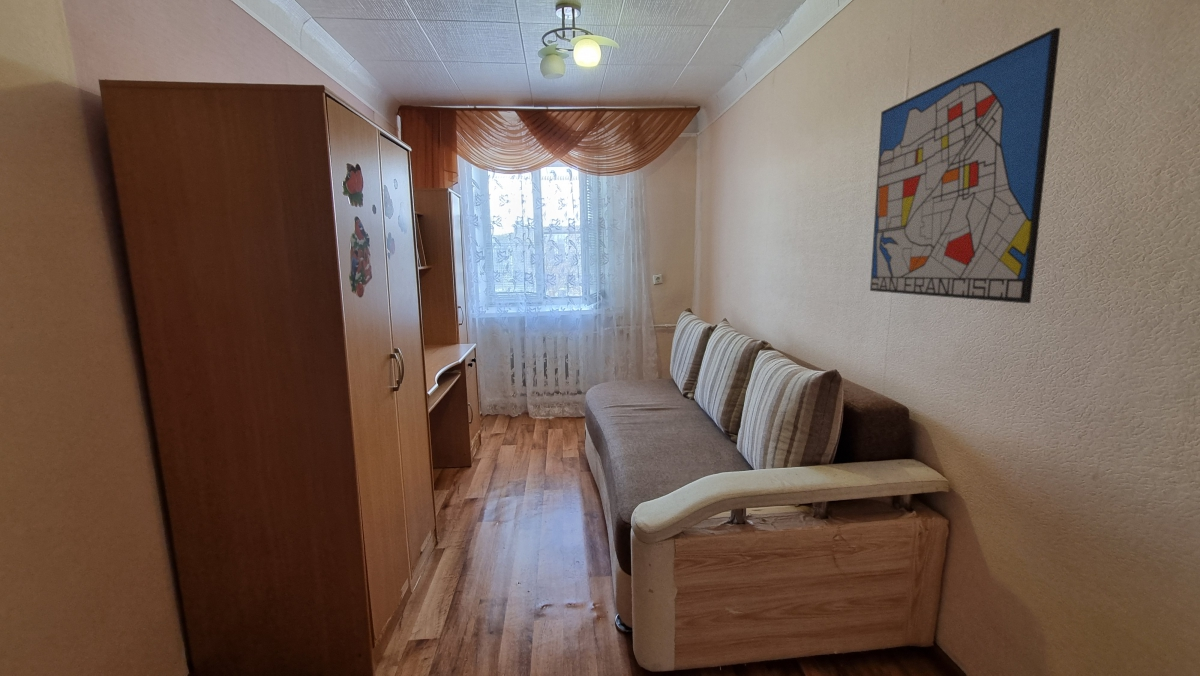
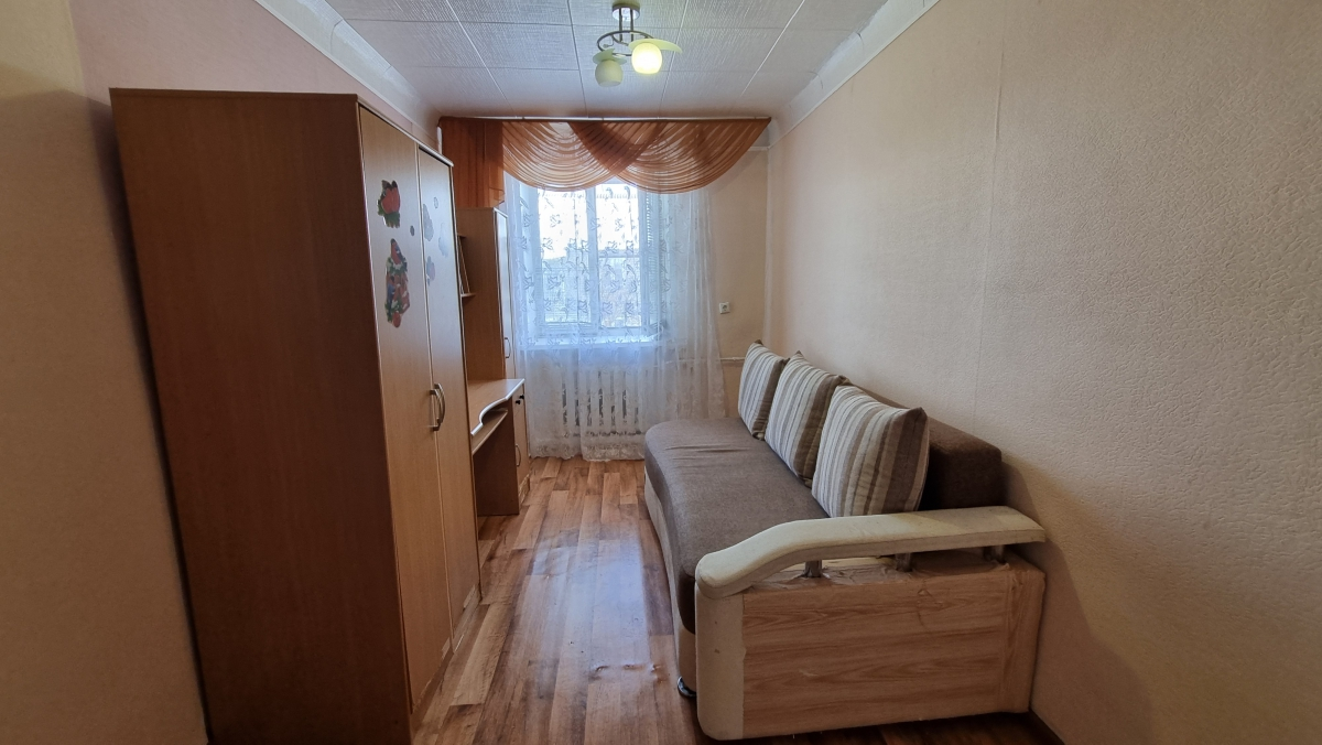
- wall art (942, 190)
